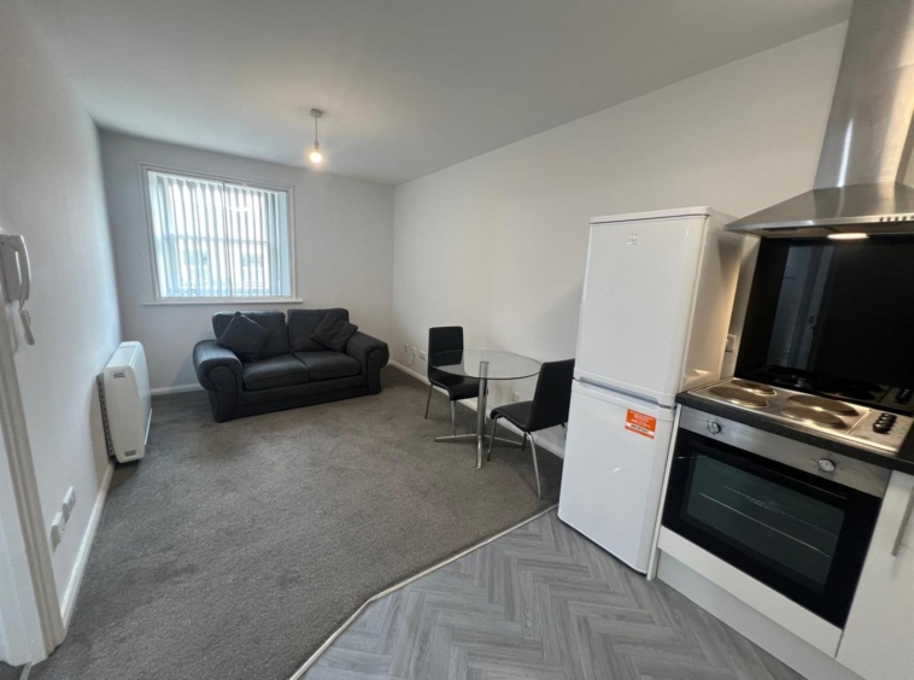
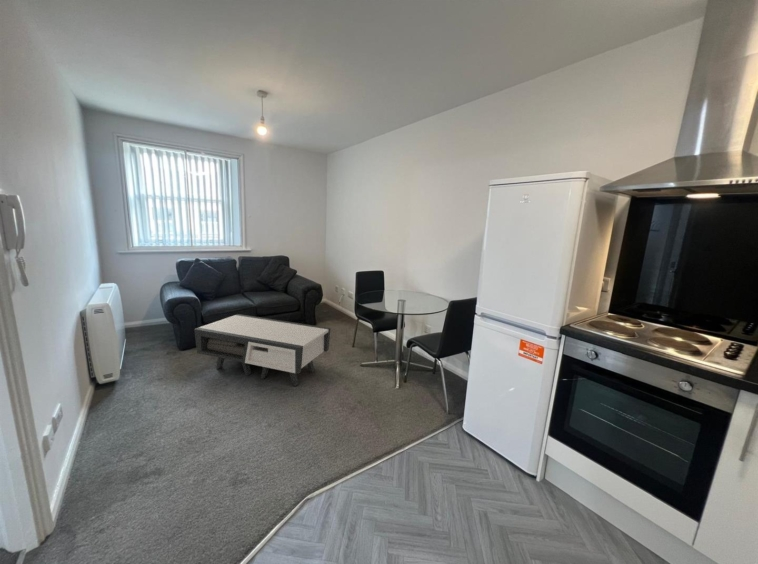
+ coffee table (265, 349)
